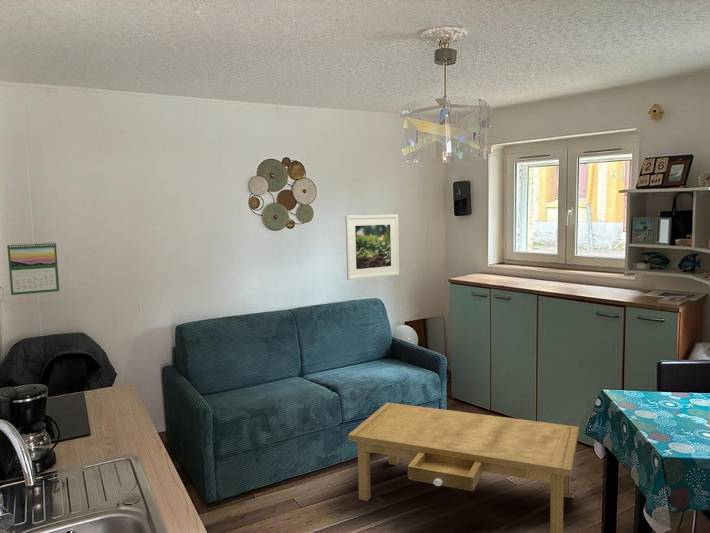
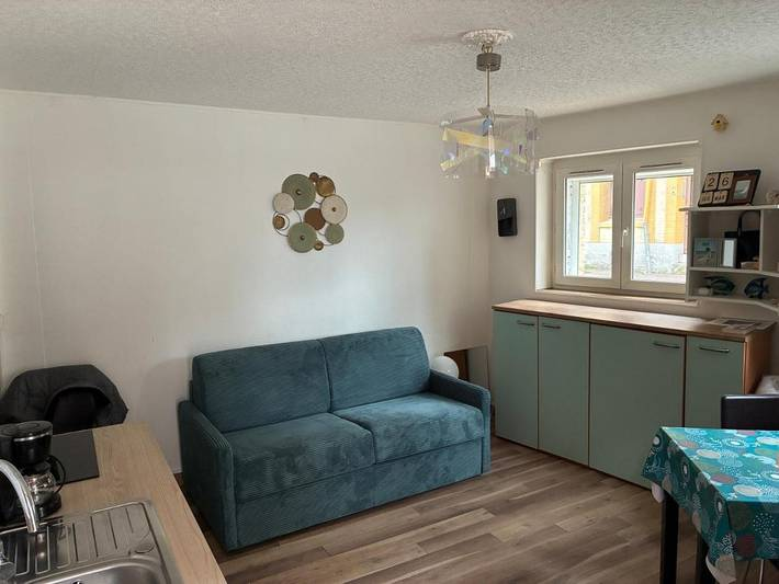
- coffee table (464, 463)
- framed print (373, 246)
- calendar (33, 267)
